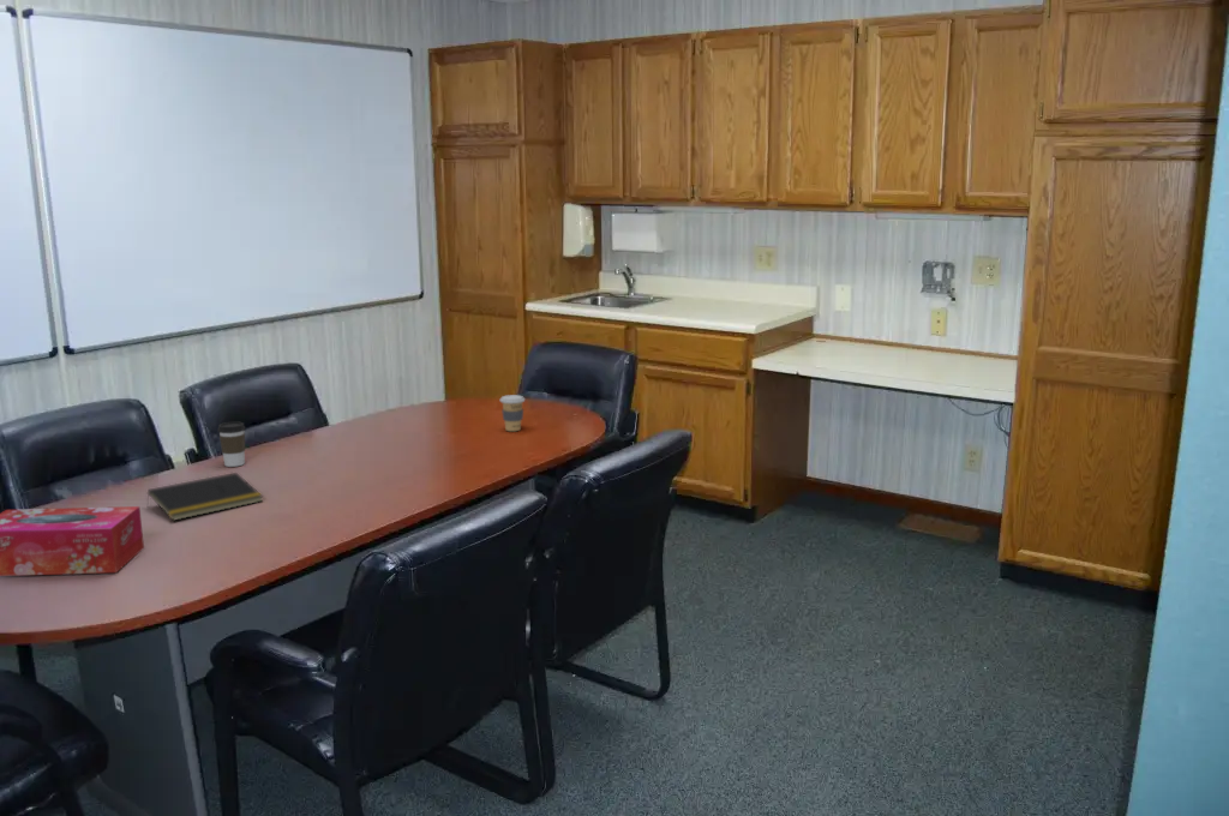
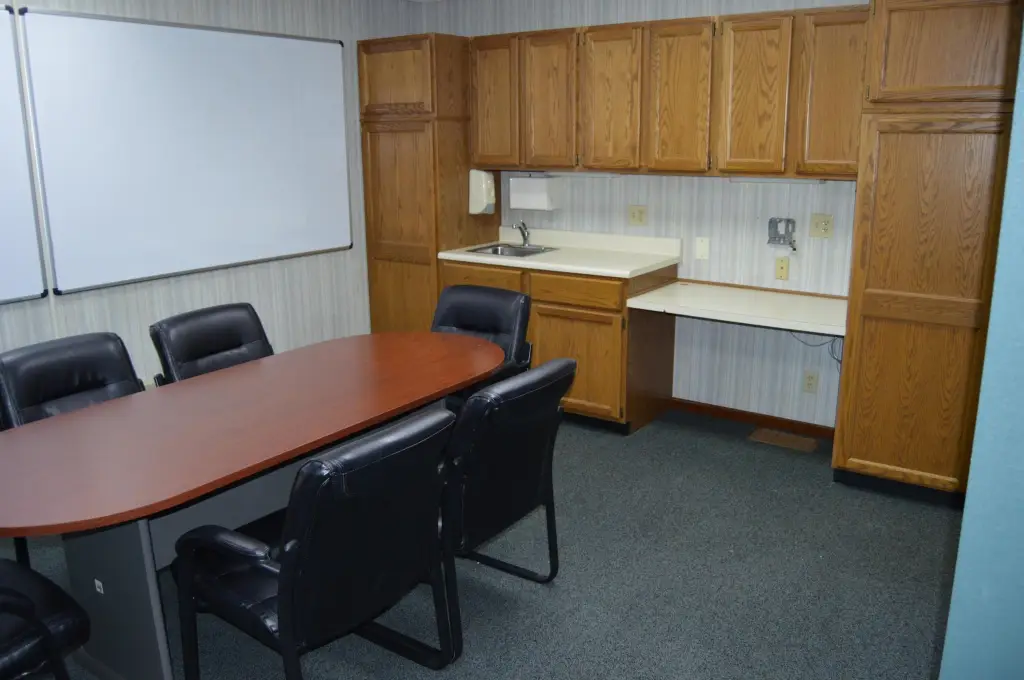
- coffee cup (512, 413)
- tissue box (60, 540)
- notepad (205, 494)
- coffee cup (233, 444)
